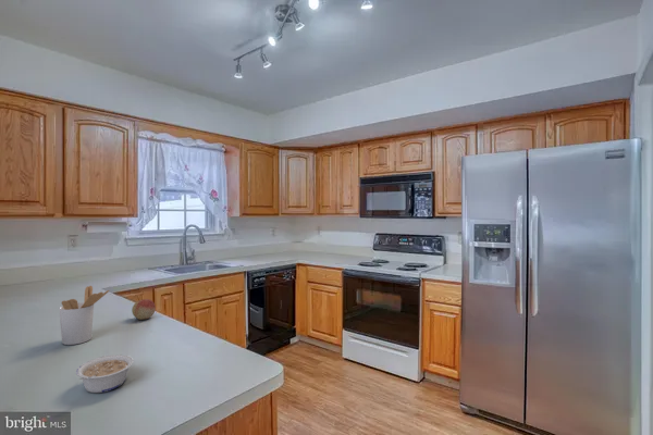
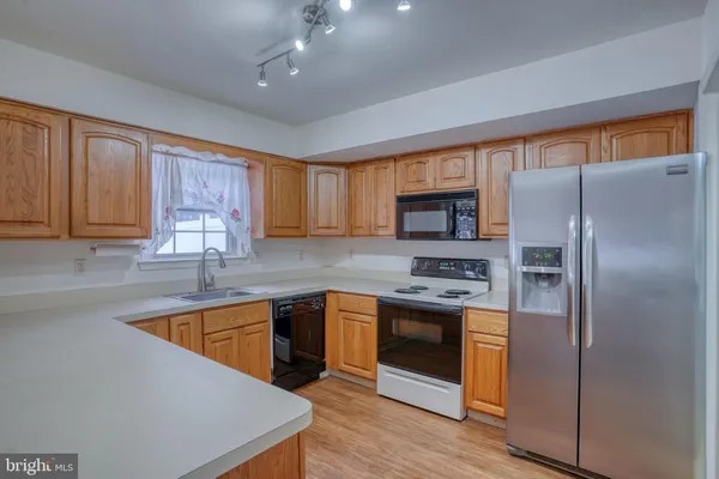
- utensil holder (84, 314)
- fruit (143, 309)
- legume (106, 373)
